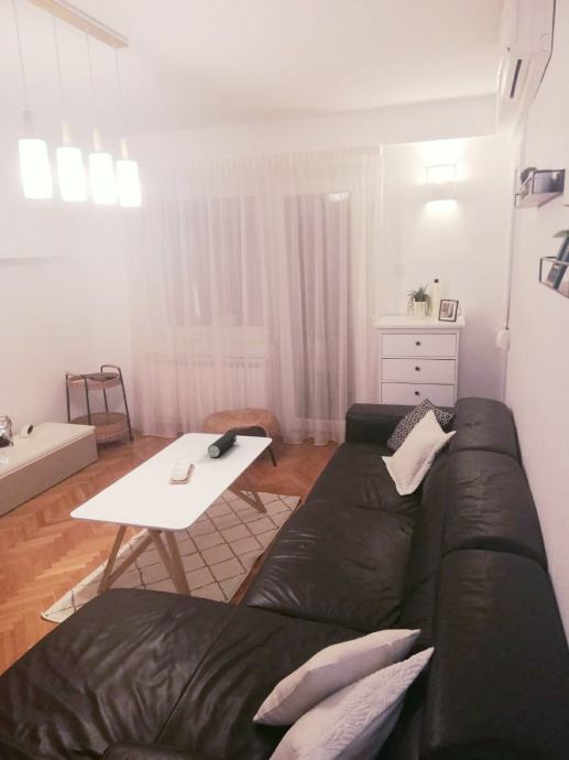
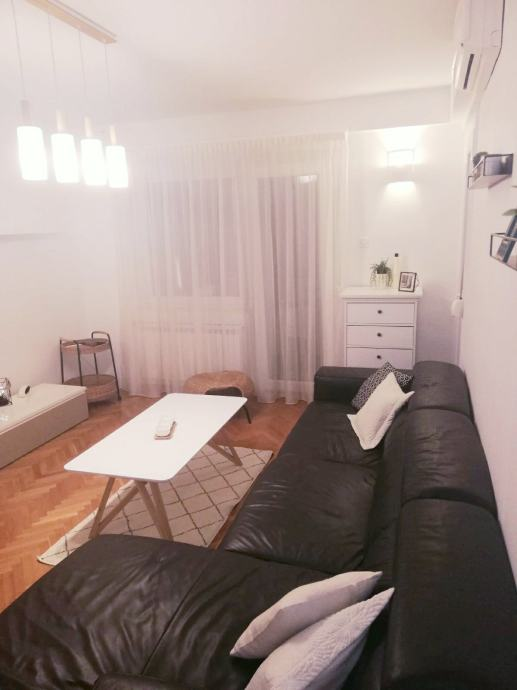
- speaker (222, 444)
